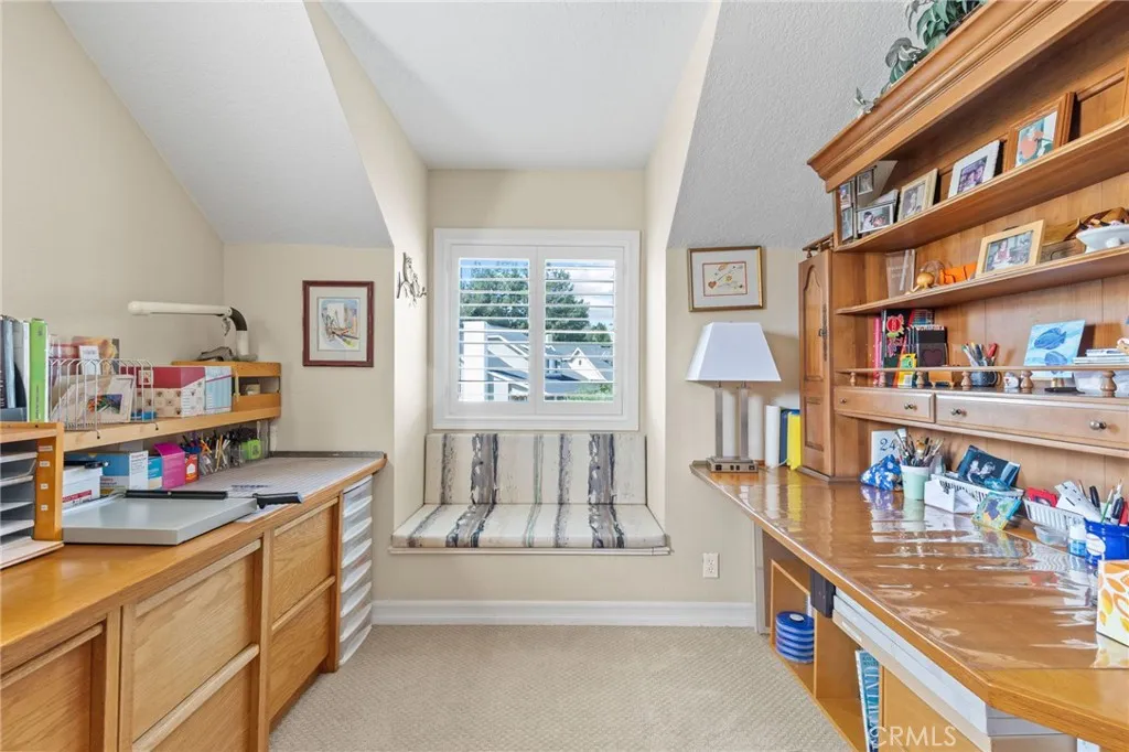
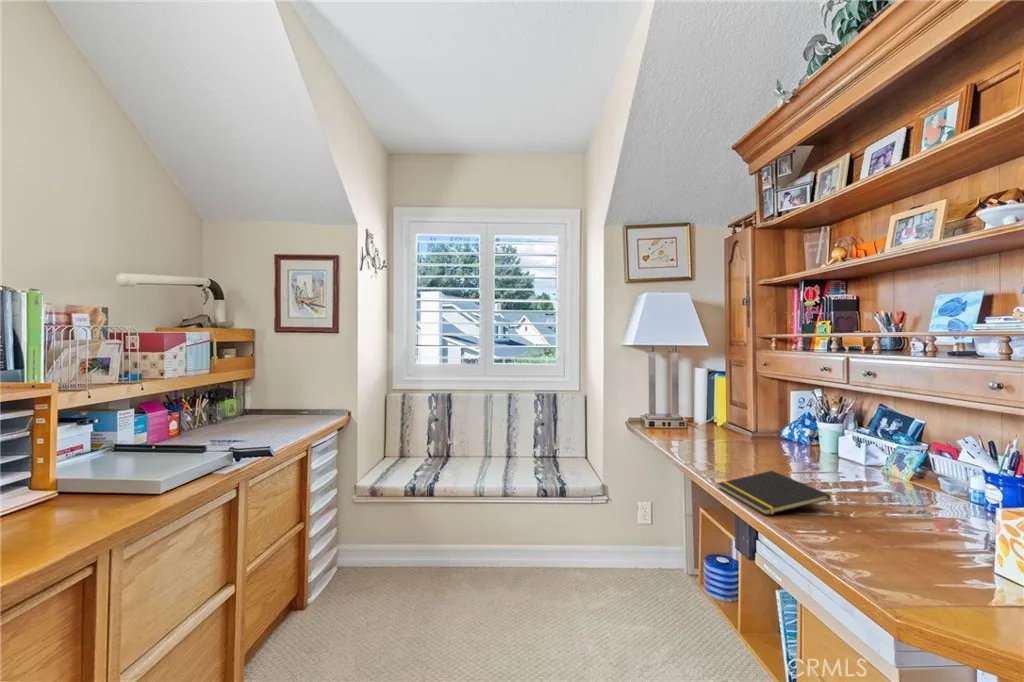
+ notepad (769, 490)
